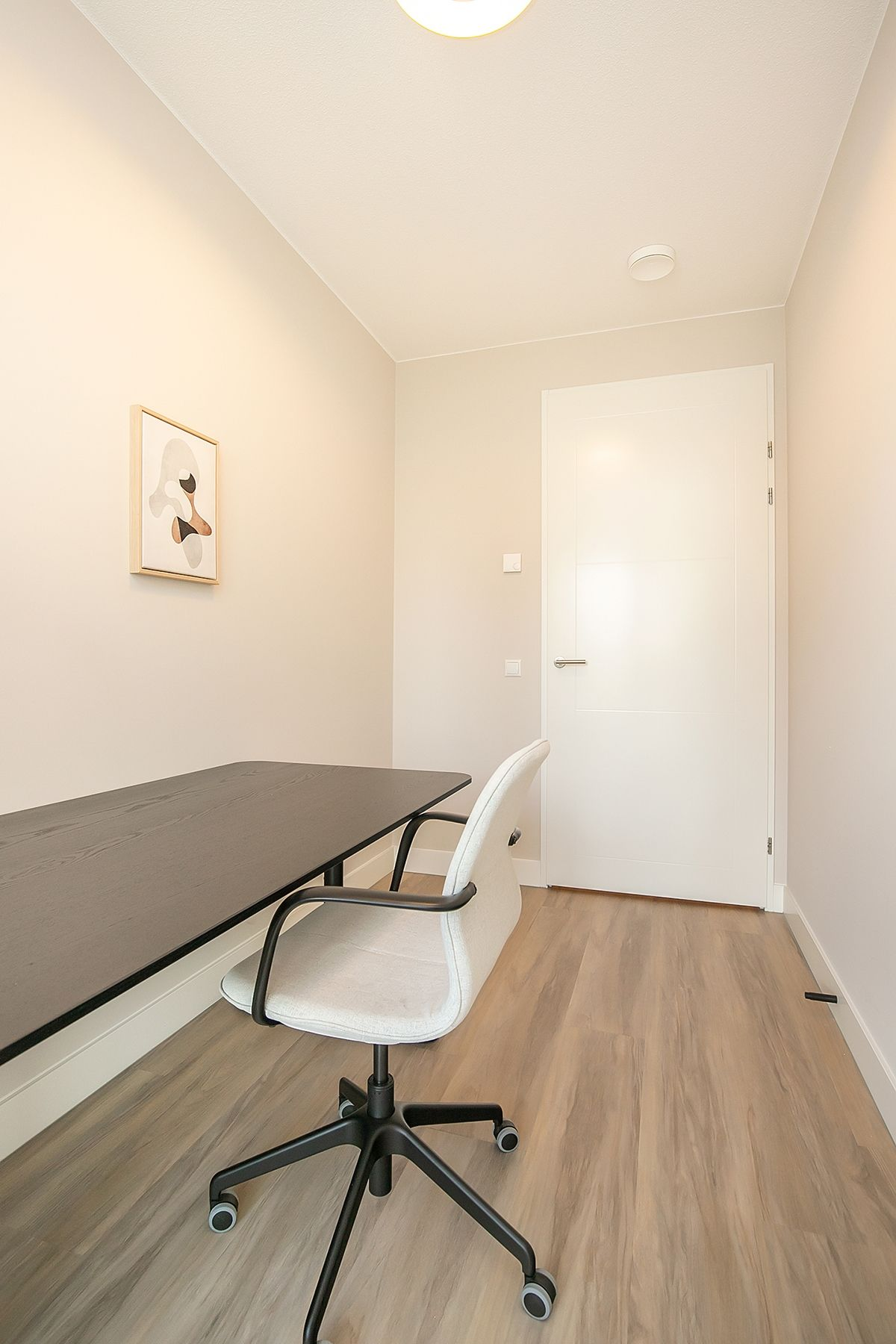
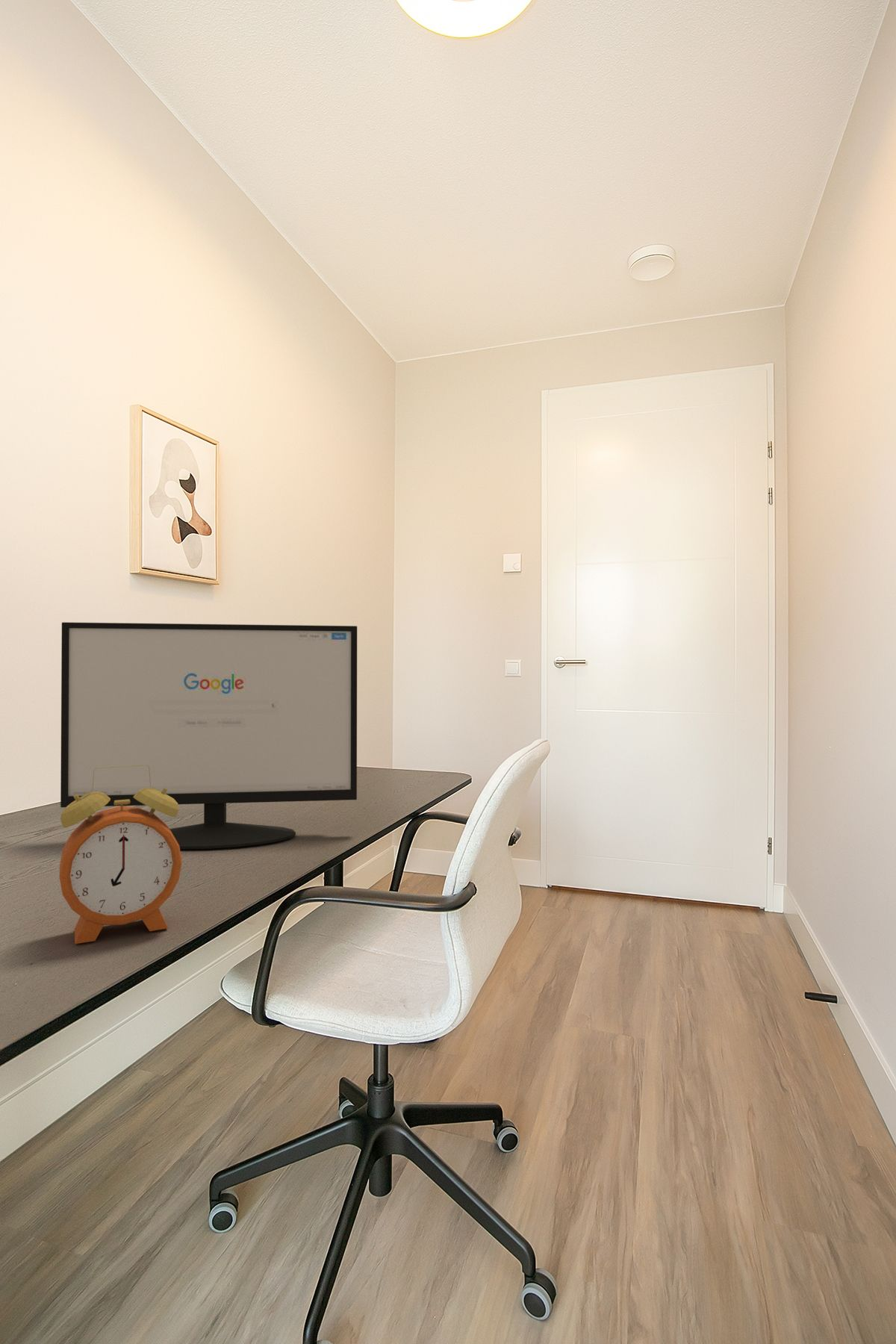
+ computer monitor (217, 731)
+ alarm clock (122, 847)
